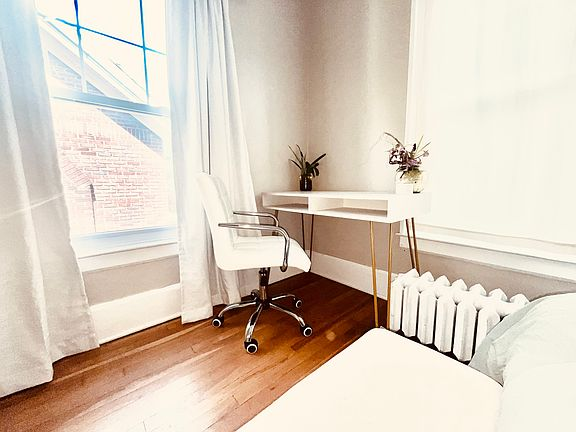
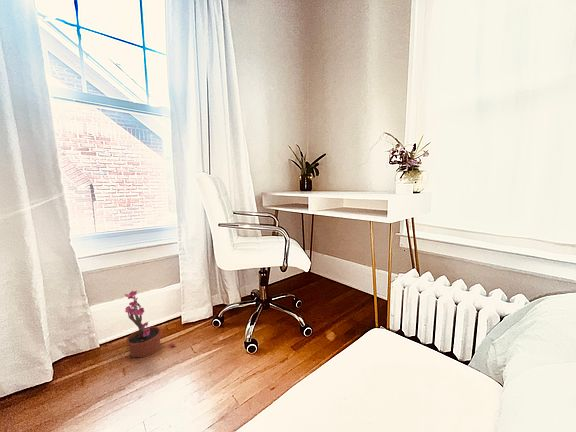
+ potted plant (147, 322)
